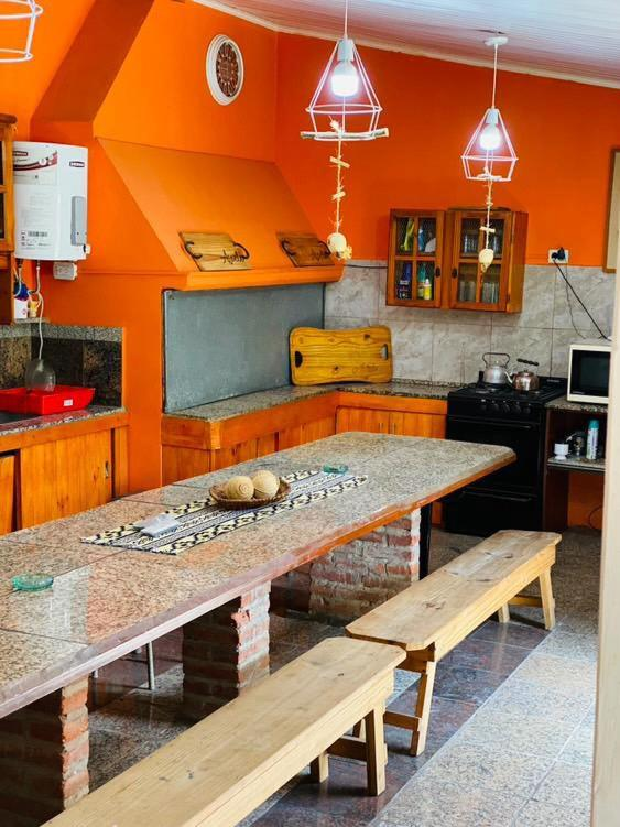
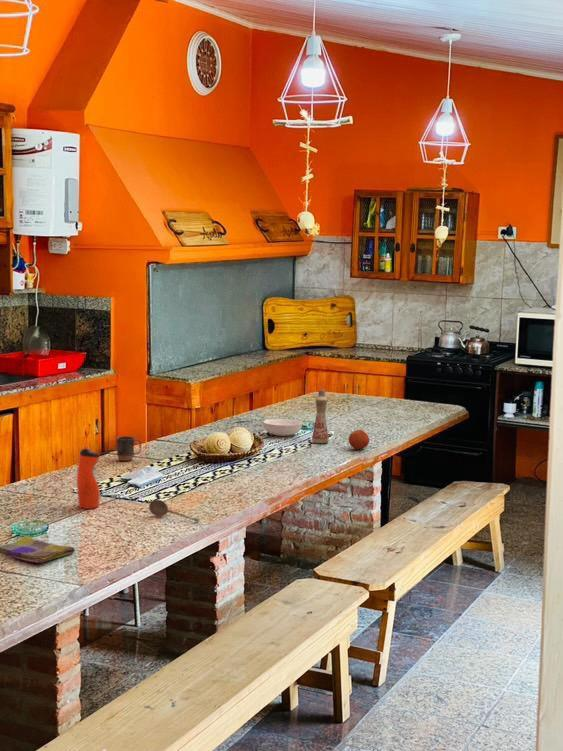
+ water bottle (88, 476)
+ dish towel (34, 549)
+ bottle (321, 415)
+ serving bowl (282, 428)
+ fruit (358, 439)
+ soupspoon (173, 511)
+ mug (128, 447)
